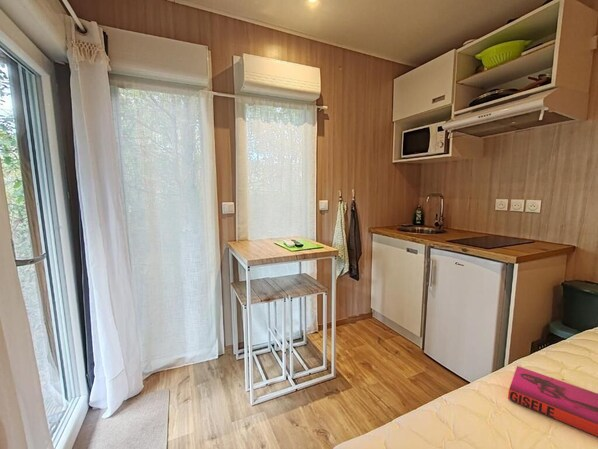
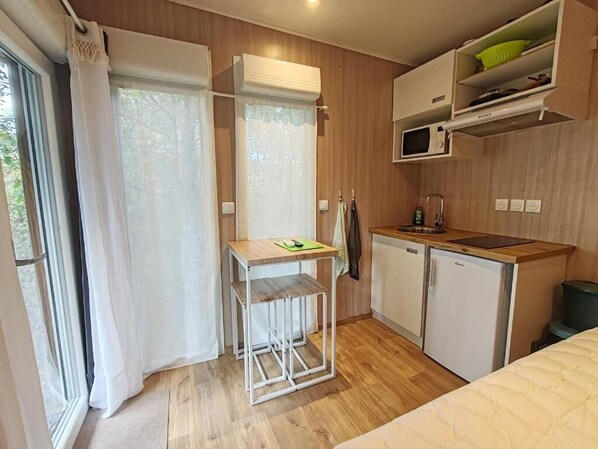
- hardback book (562, 400)
